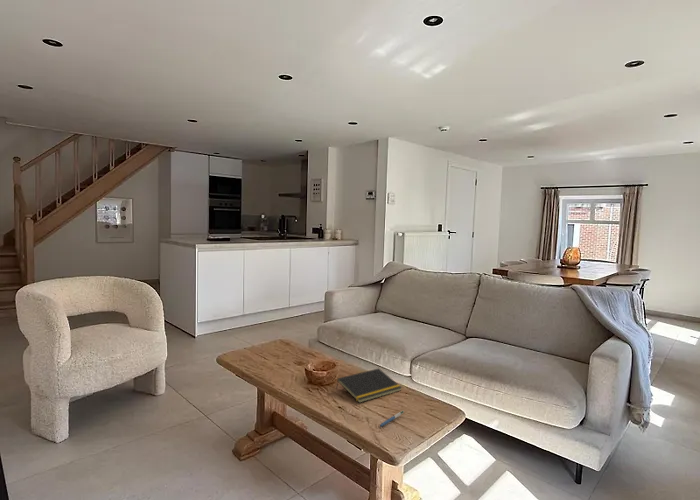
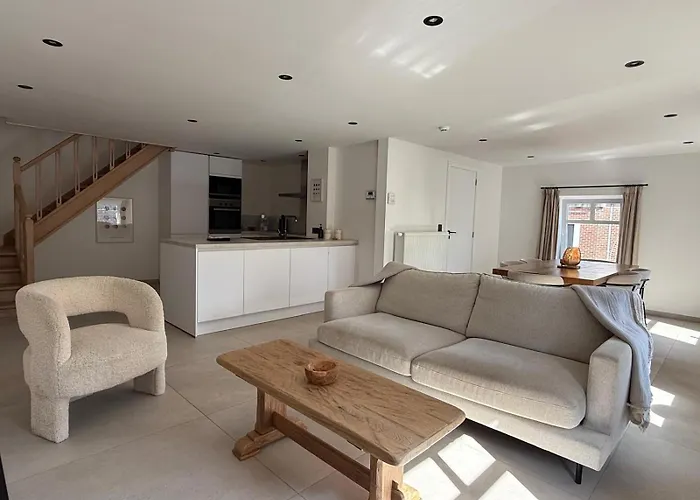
- pen (391, 418)
- notepad (369, 384)
